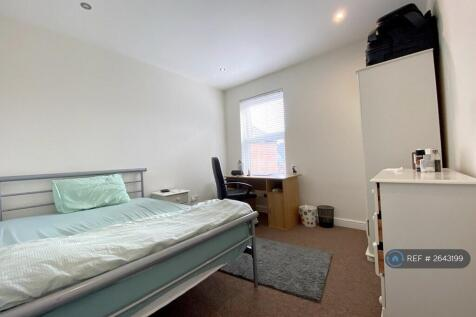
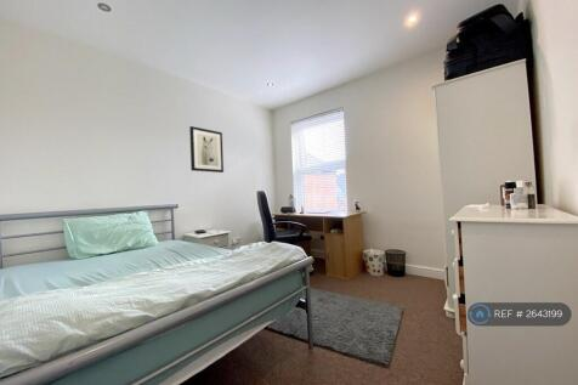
+ wall art (206, 151)
